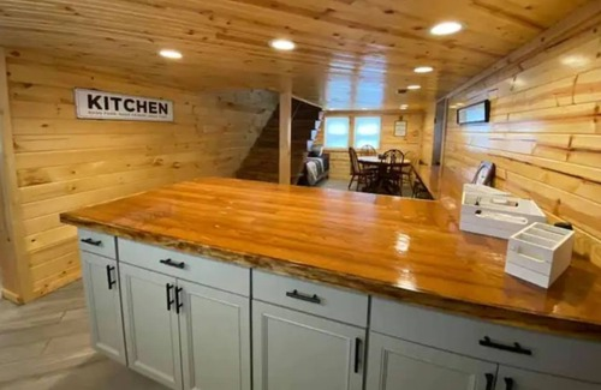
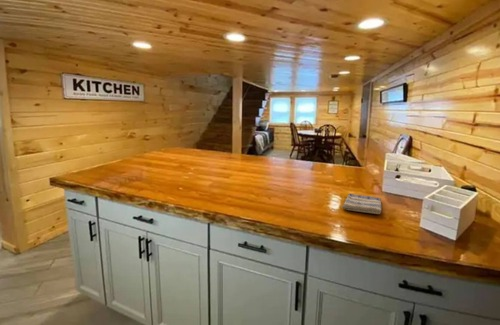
+ dish towel (362, 202)
